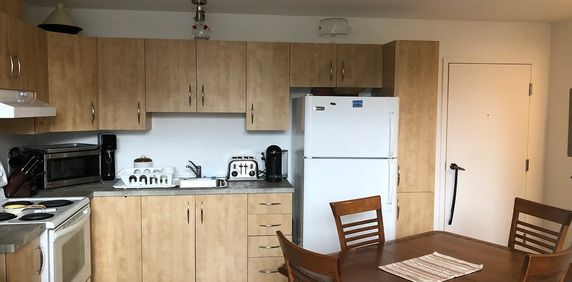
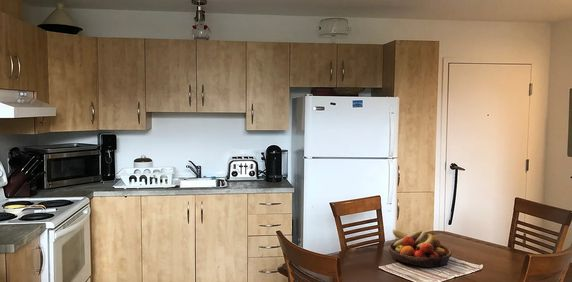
+ fruit bowl (418, 246)
